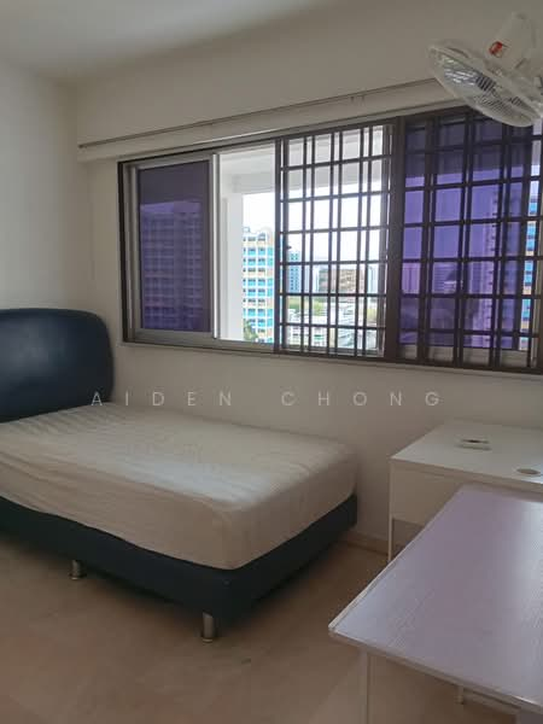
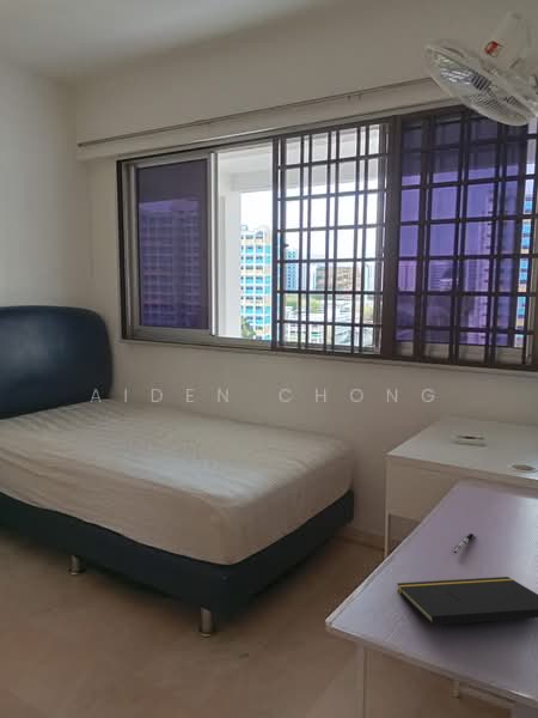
+ notepad (473, 598)
+ pen (464, 541)
